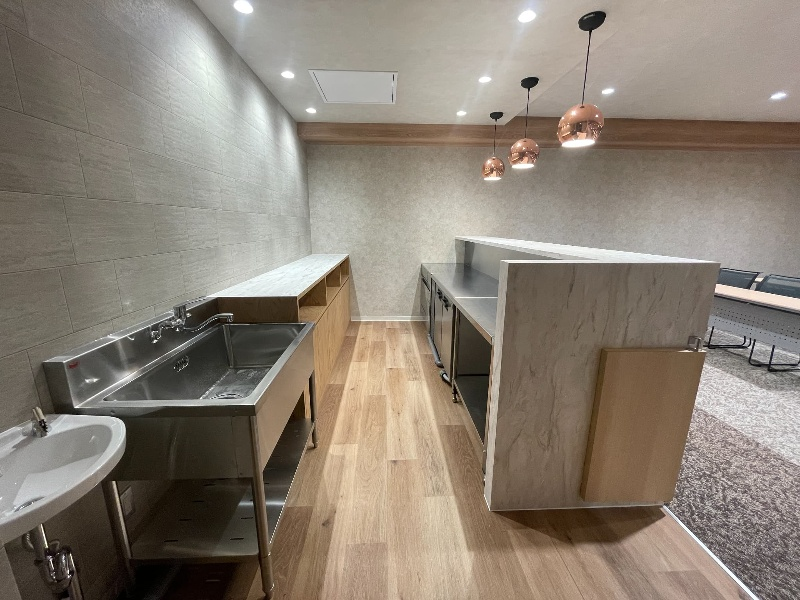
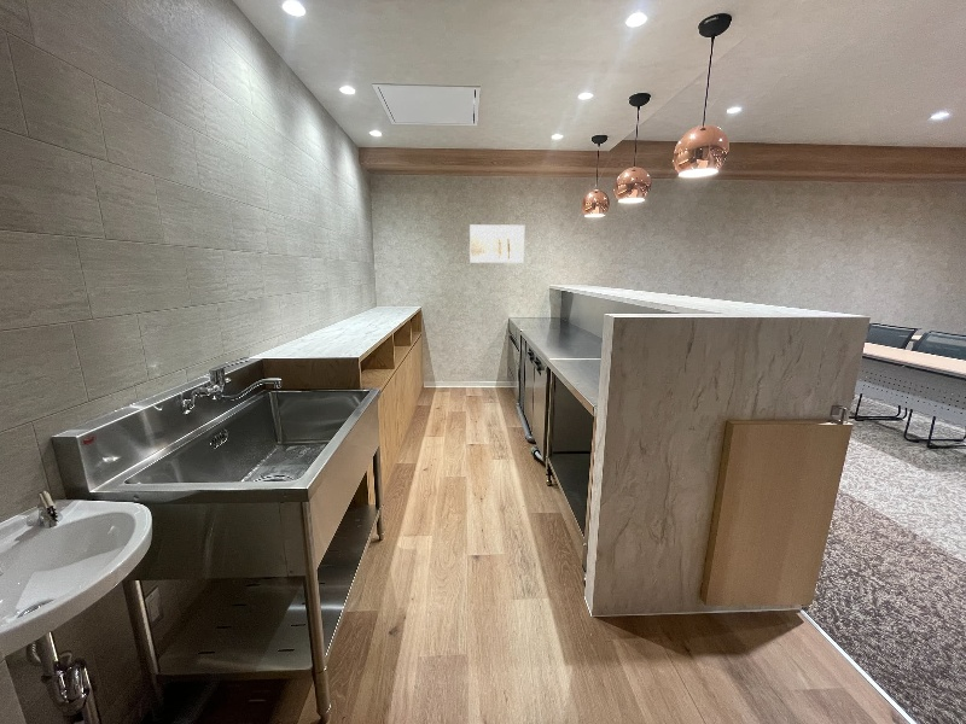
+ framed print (496, 244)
